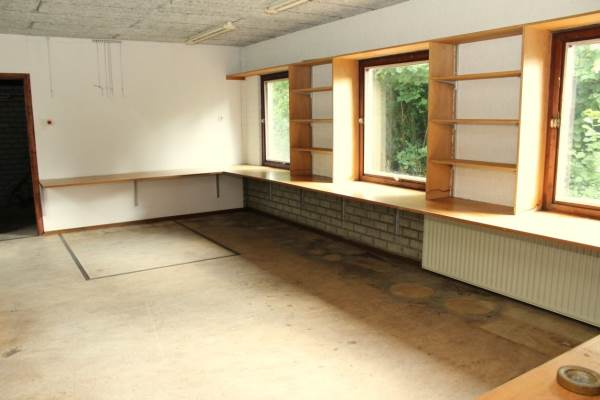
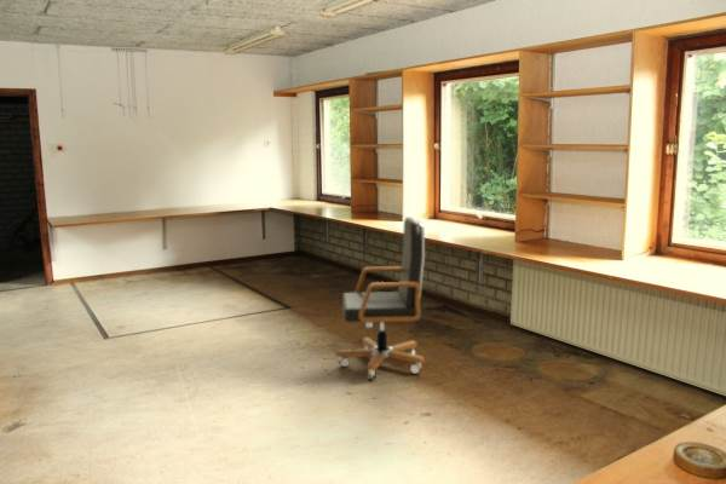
+ office chair (378, 293)
